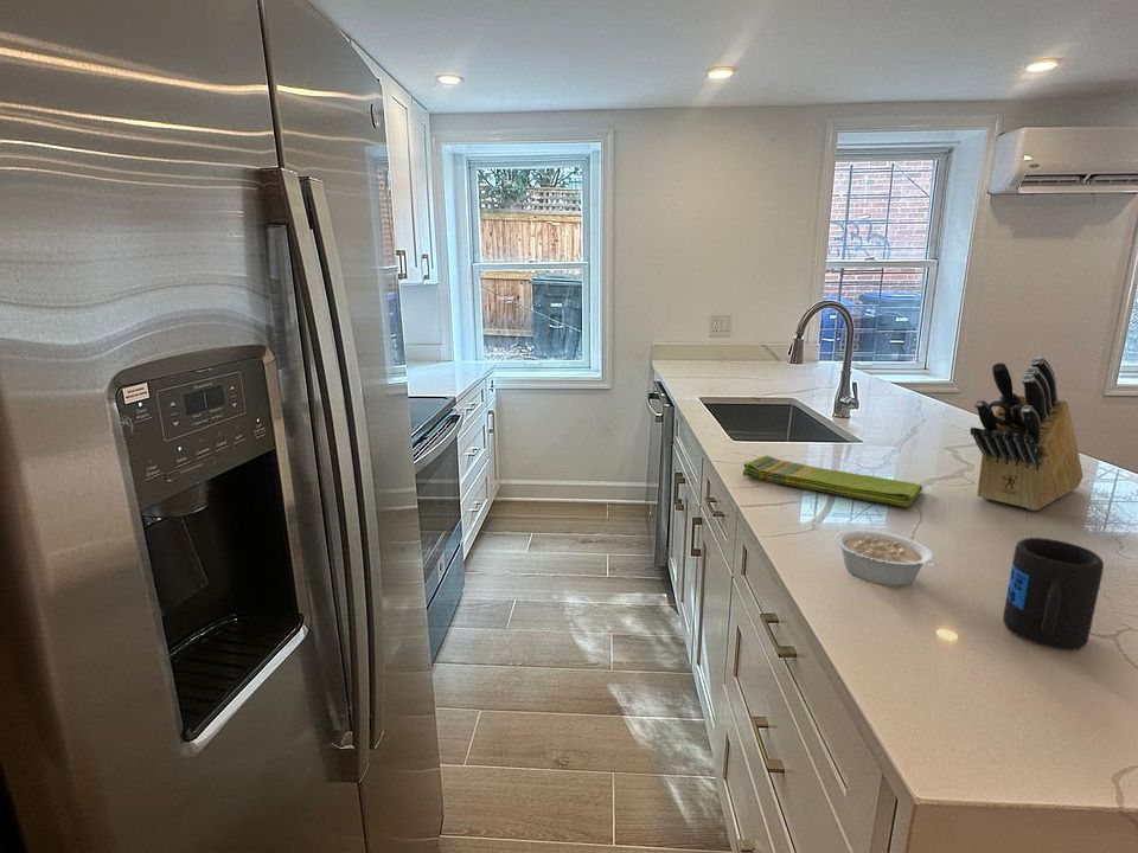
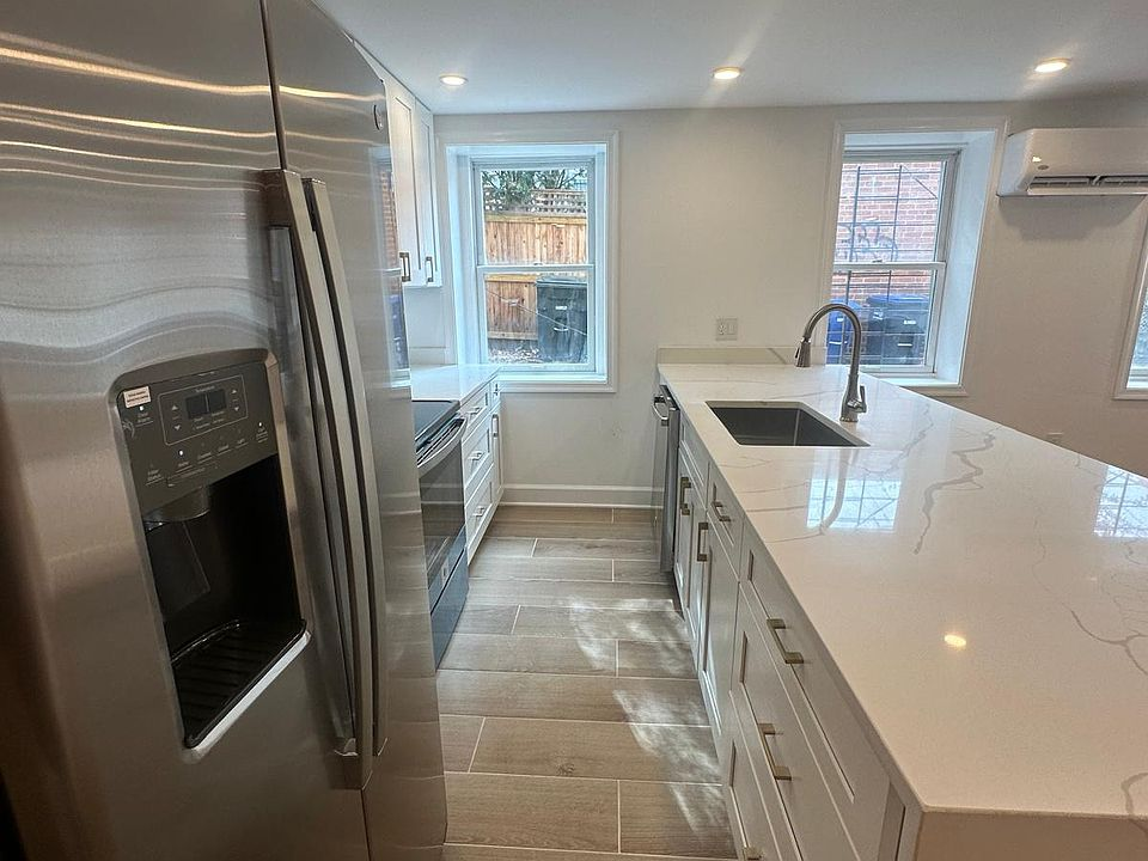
- knife block (1032, 426)
- mug (1050, 596)
- legume (884, 558)
- dish towel (829, 476)
